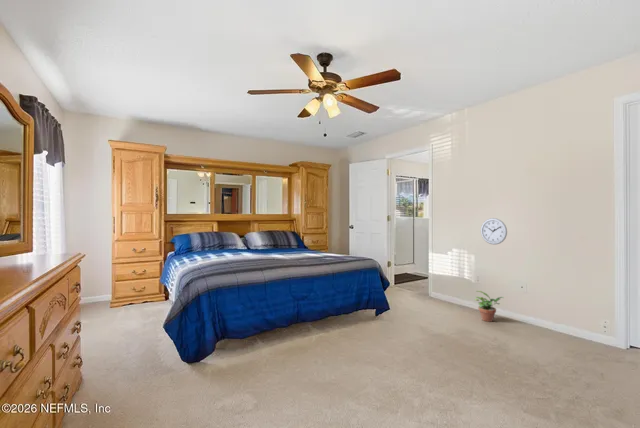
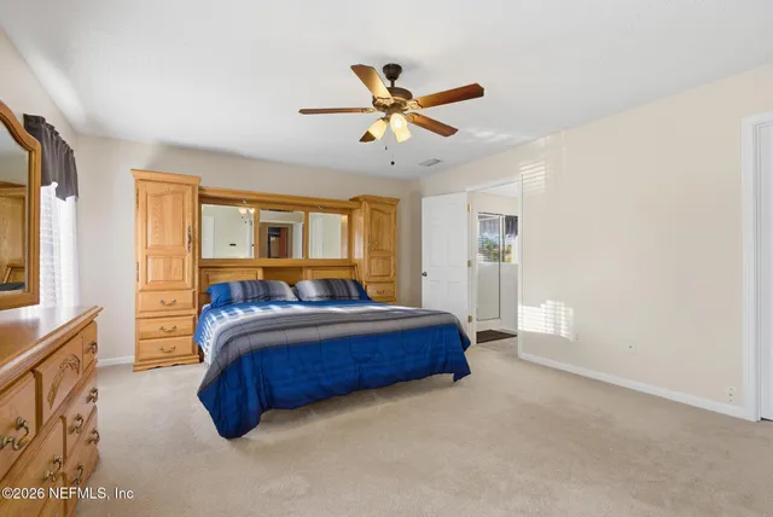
- wall clock (493, 231)
- potted plant (490, 306)
